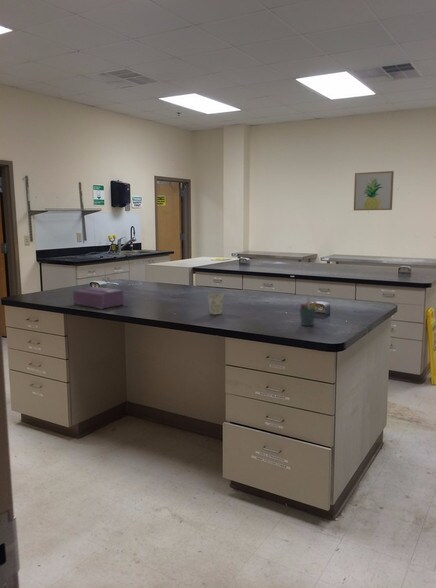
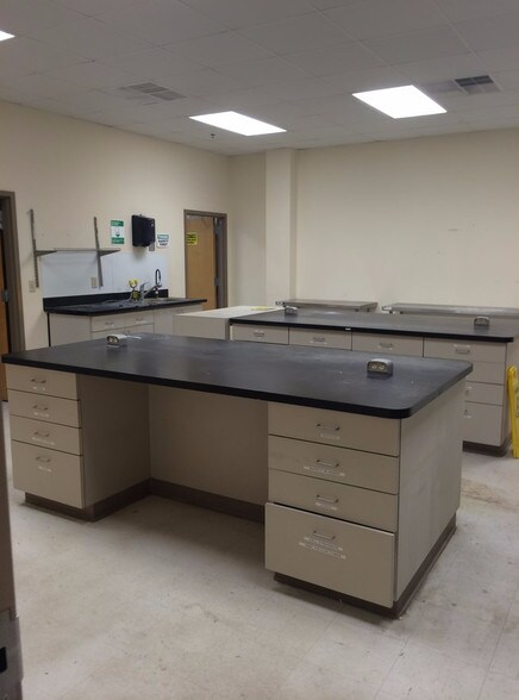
- tissue box (98, 297)
- pen holder (307, 311)
- mug (214, 304)
- wall art (373, 191)
